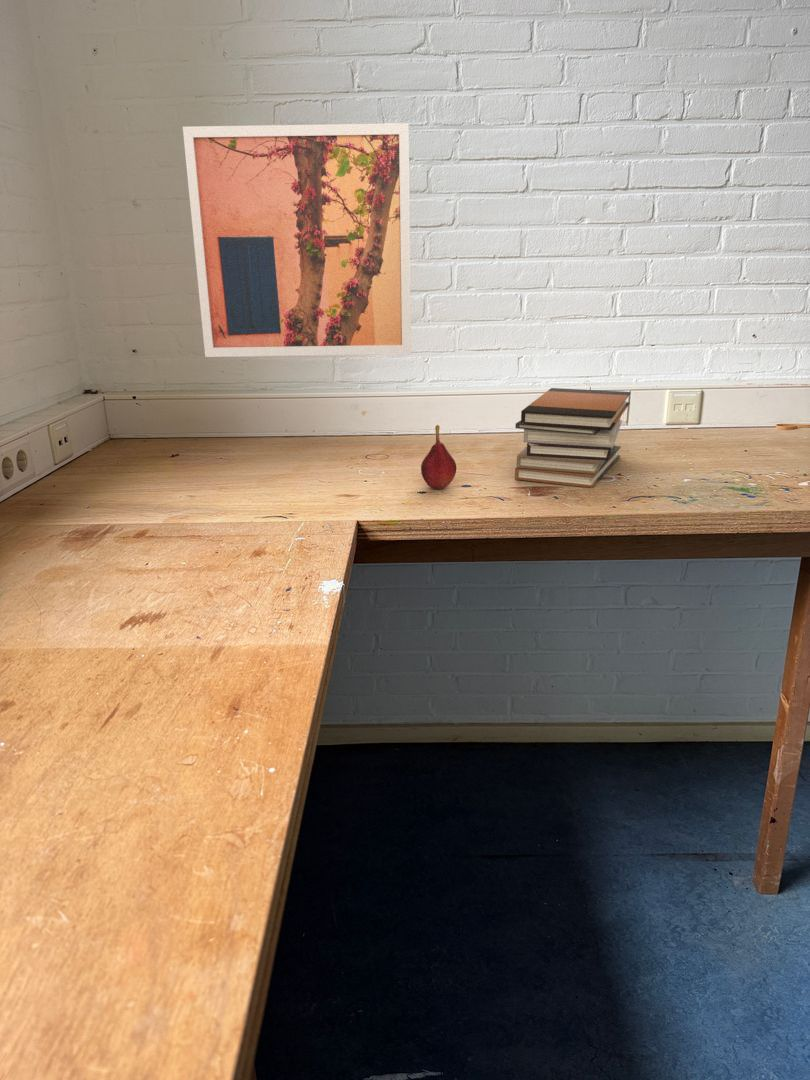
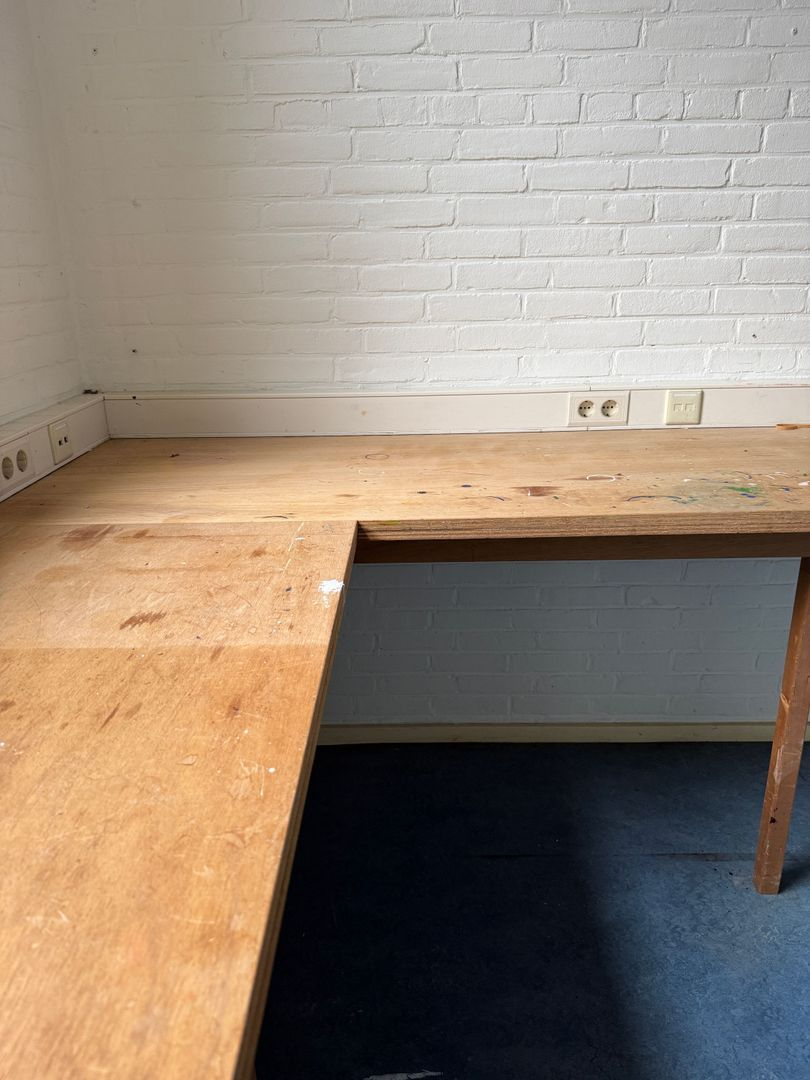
- book stack (574, 434)
- wall art (303, 245)
- fruit (438, 457)
